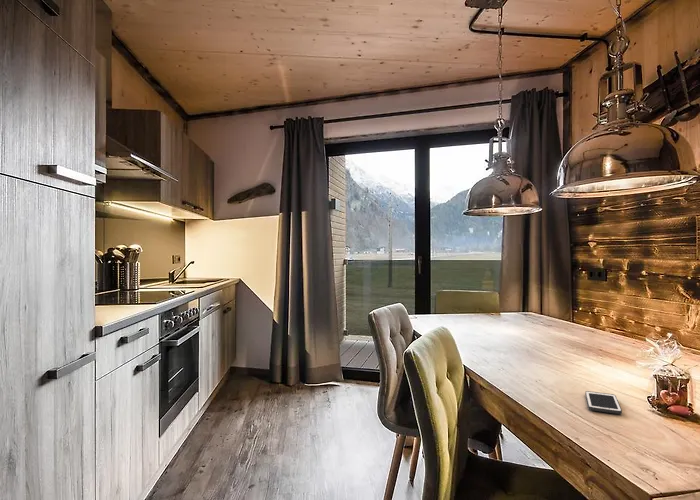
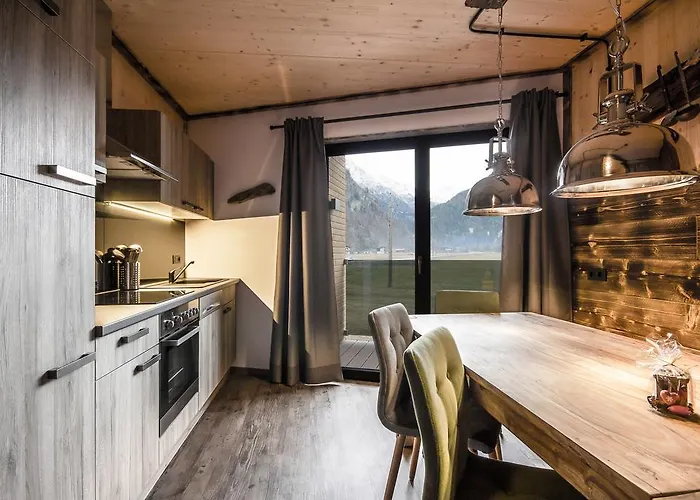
- cell phone (602, 402)
